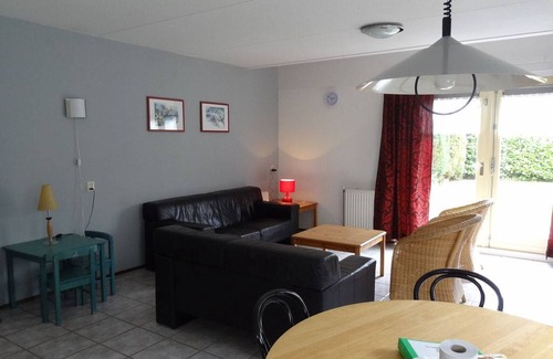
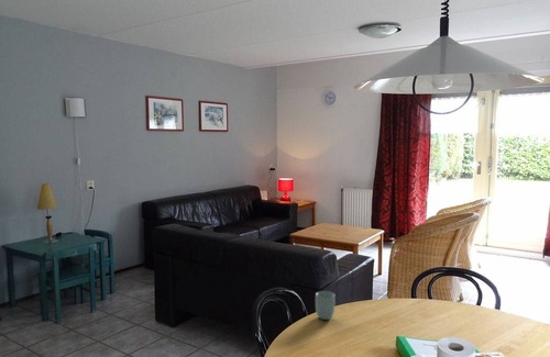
+ cup (324, 305)
